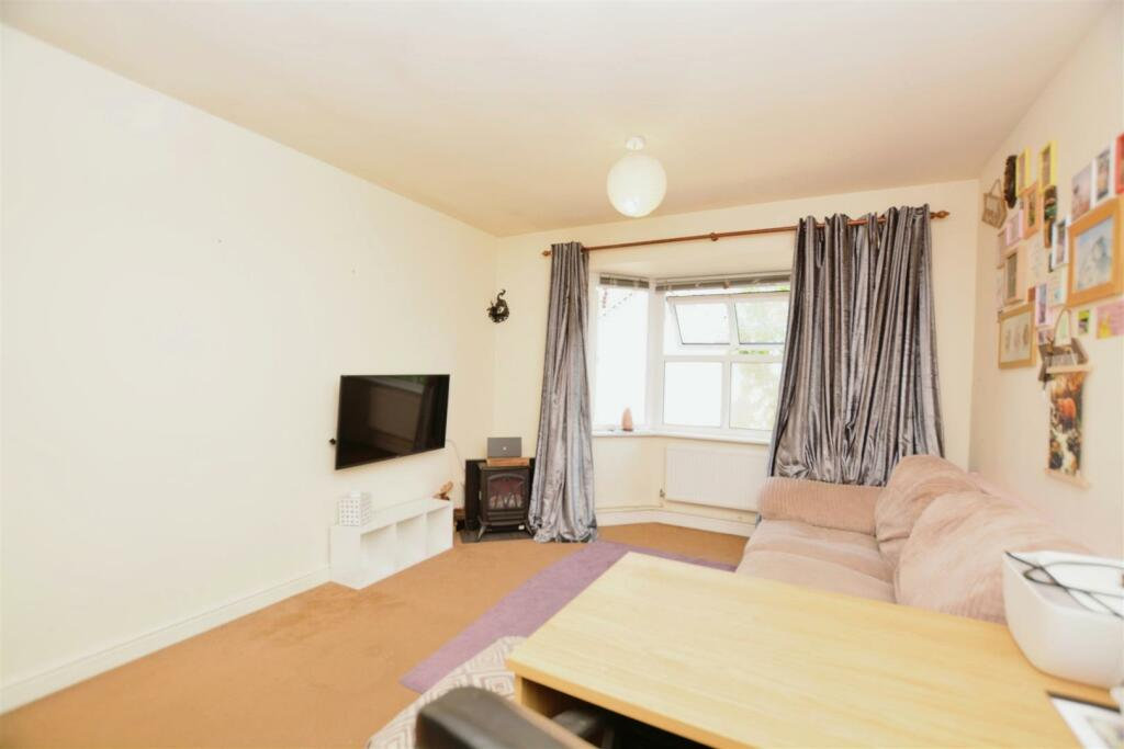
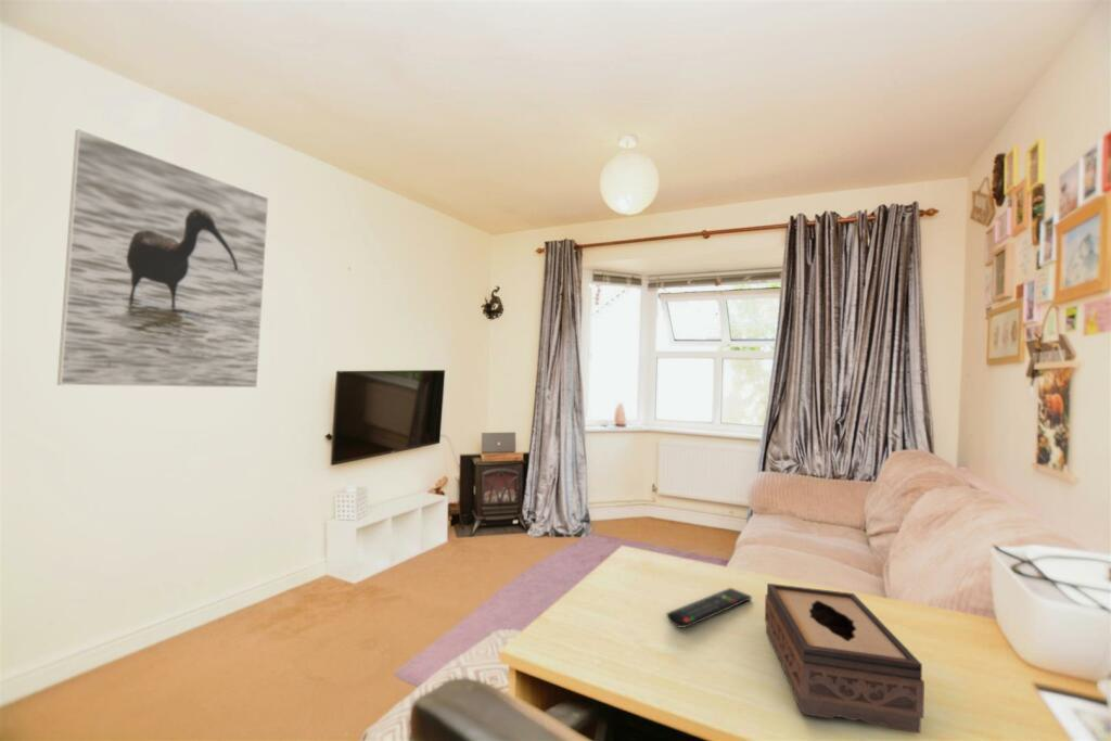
+ remote control (710, 608)
+ tissue box (831, 646)
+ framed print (178, 277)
